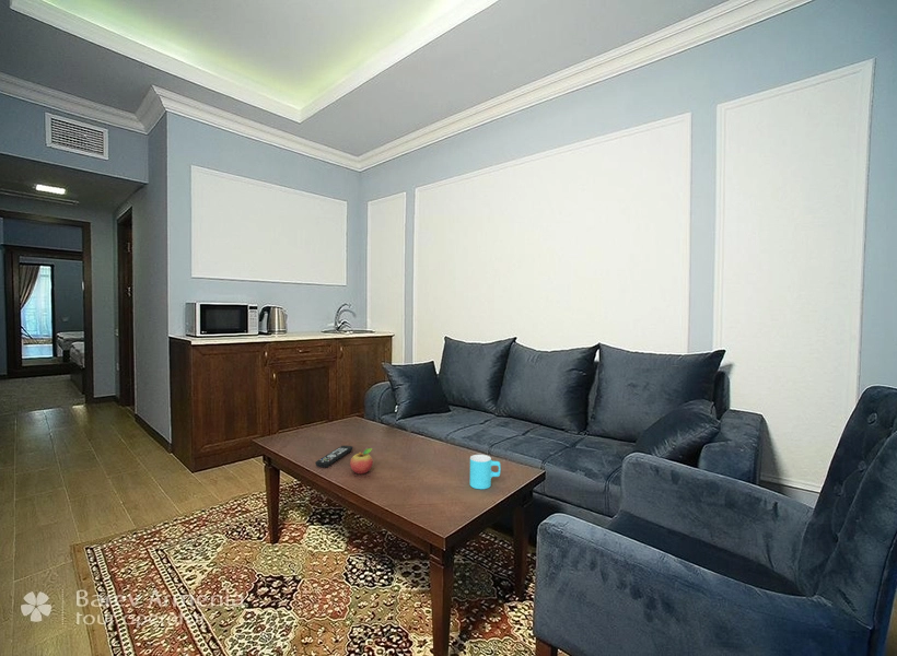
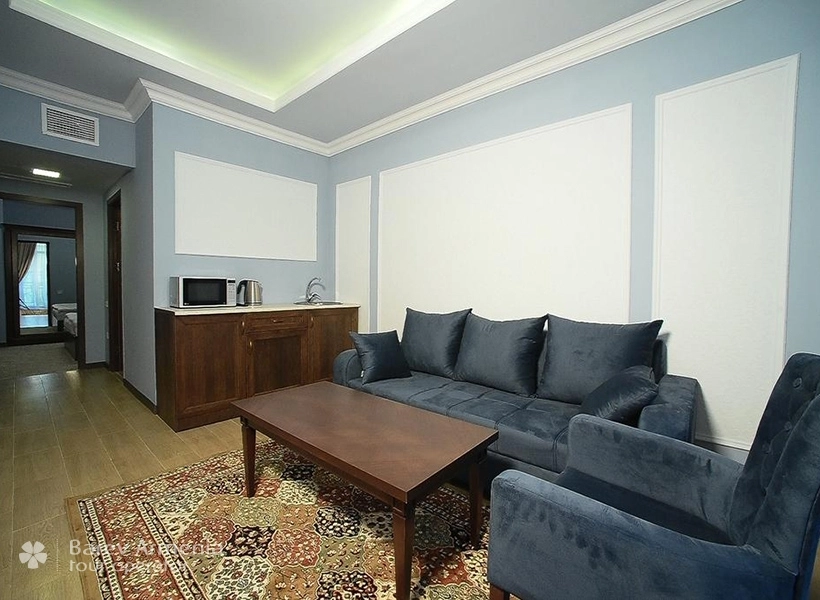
- cup (484, 471)
- remote control (335, 455)
- fruit (361, 460)
